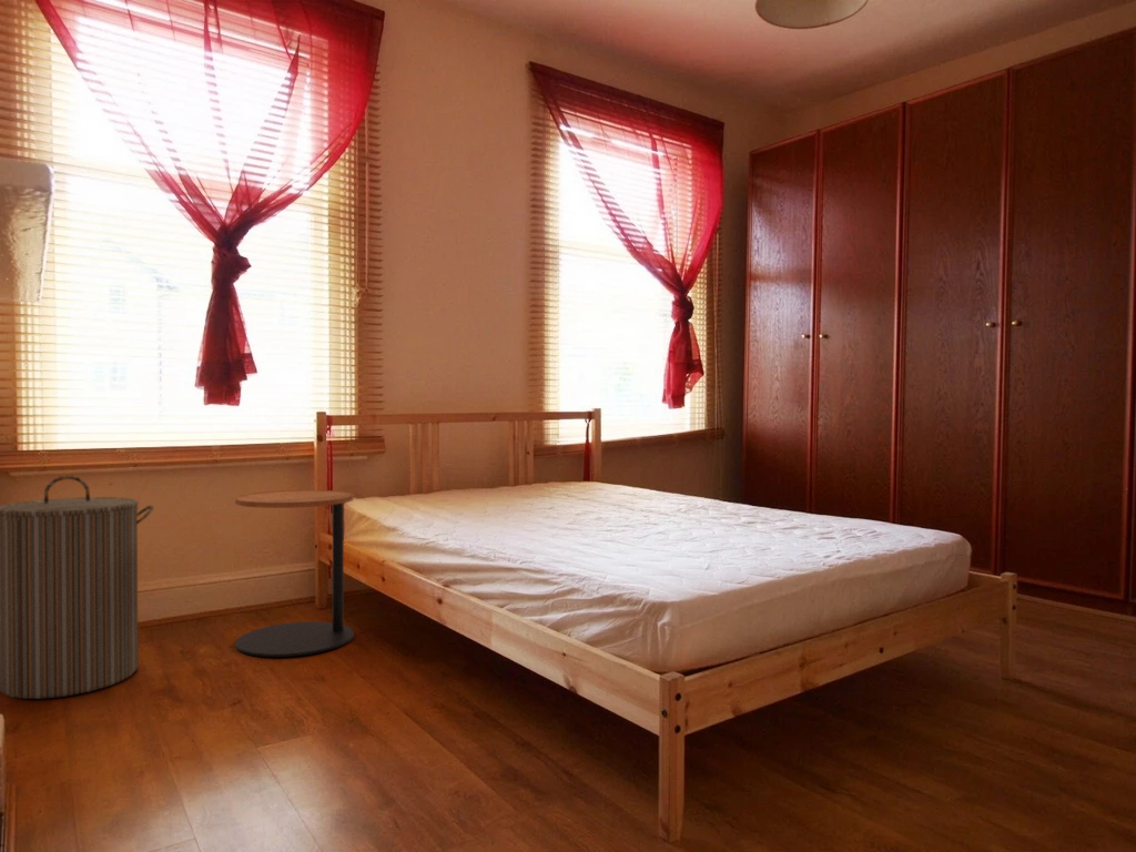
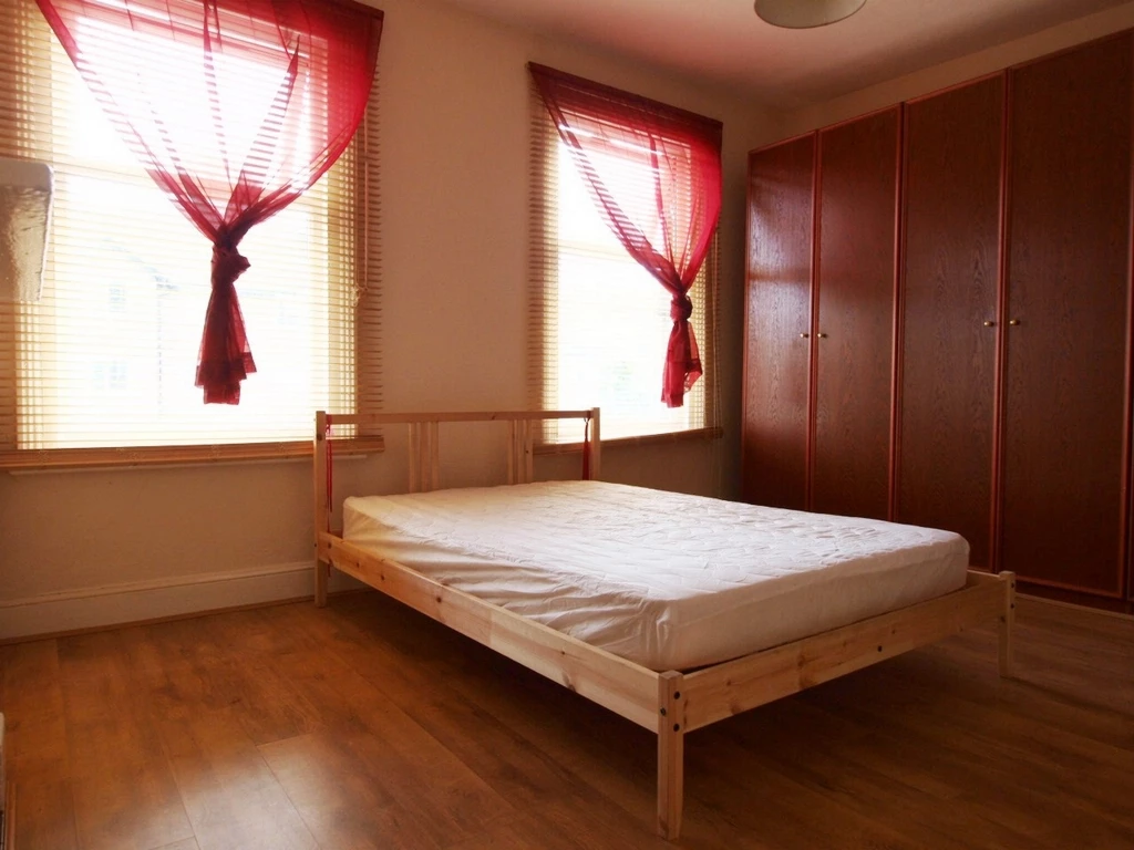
- laundry hamper (70, 576)
- side table (333, 567)
